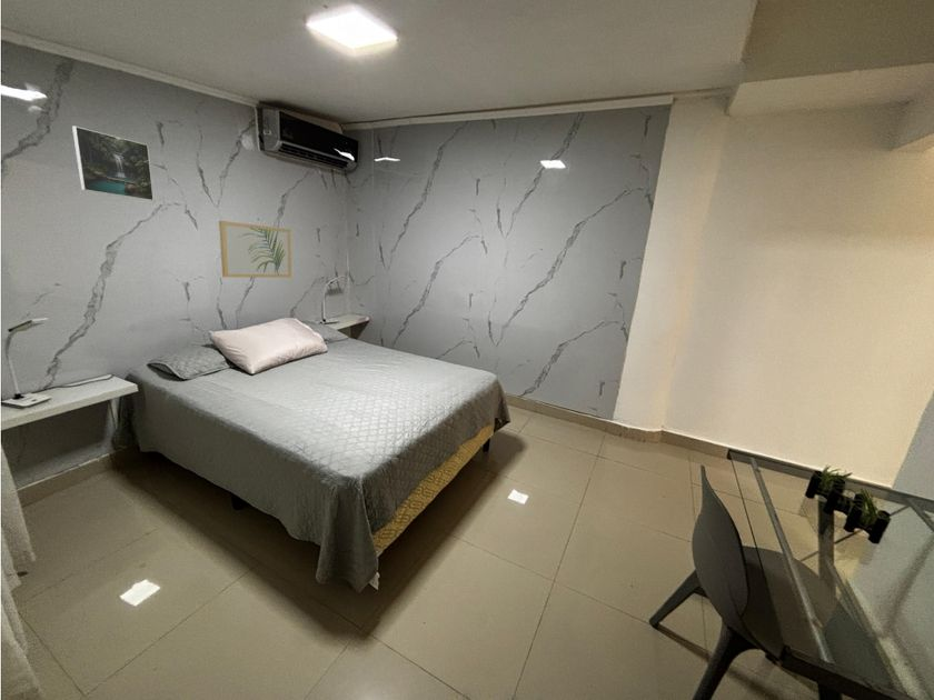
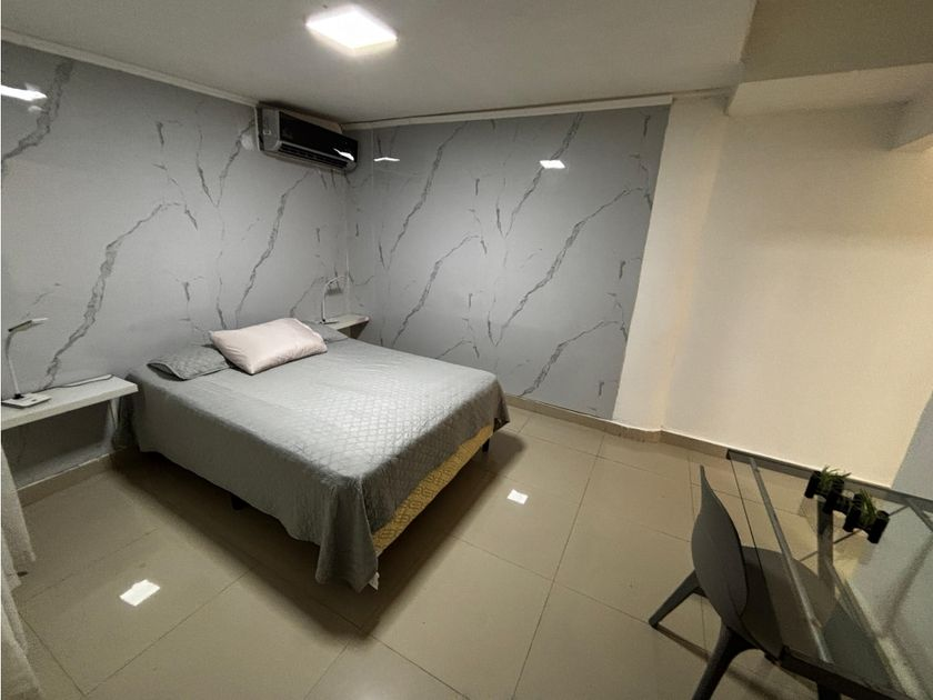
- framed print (116, 166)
- wall art (258, 251)
